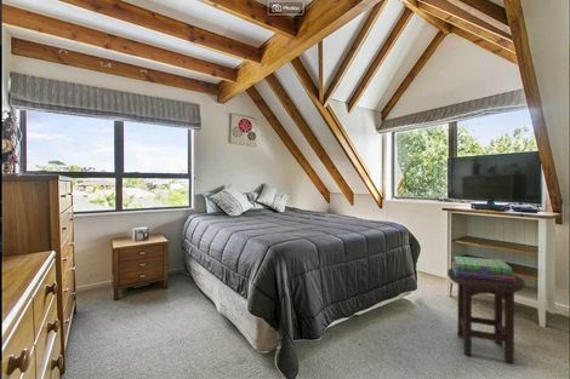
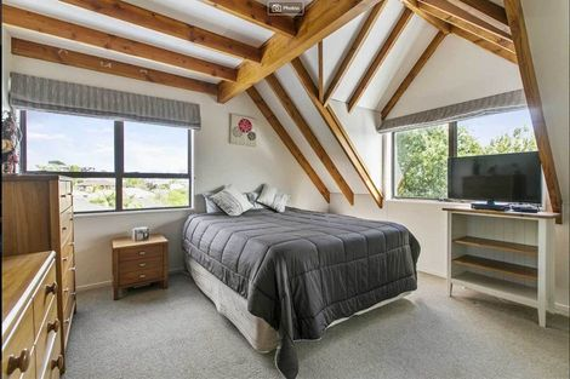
- stack of books (480, 268)
- stool (480, 317)
